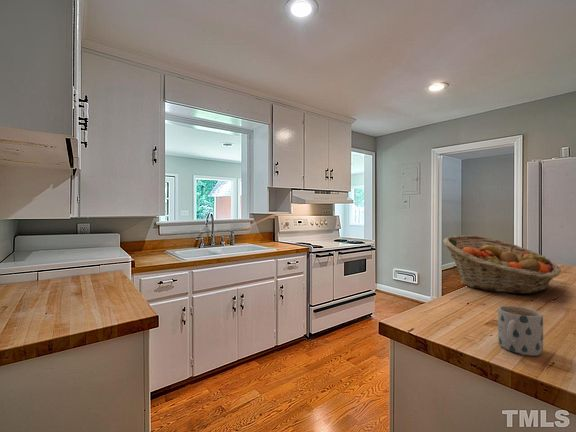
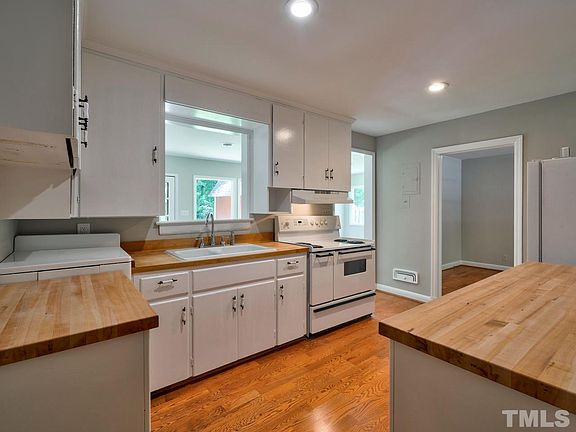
- mug (517, 331)
- fruit basket (497, 261)
